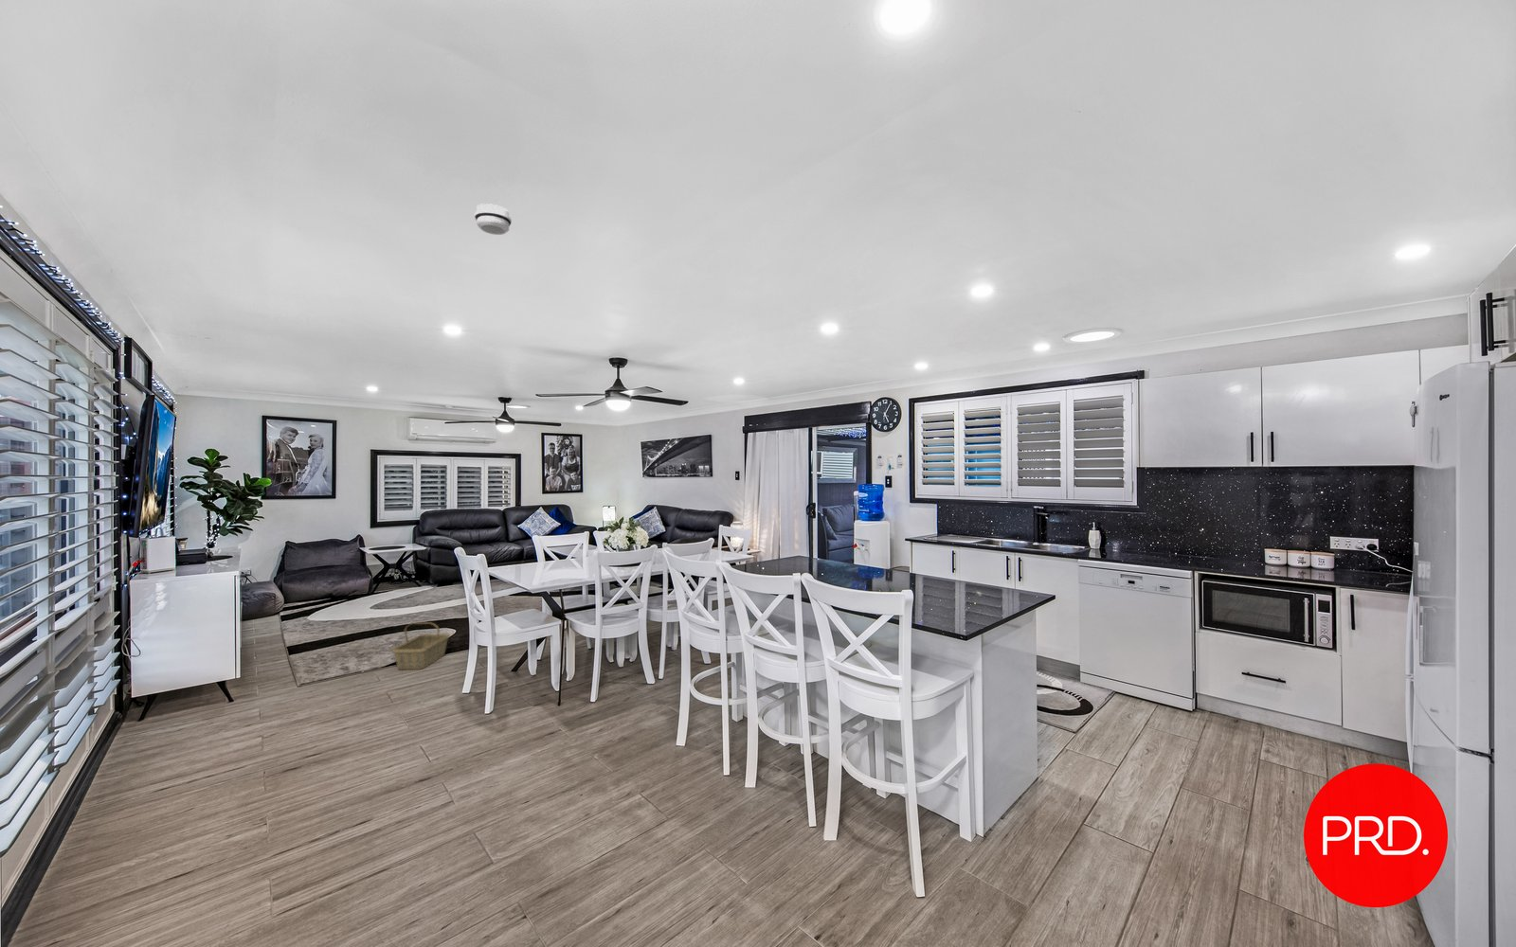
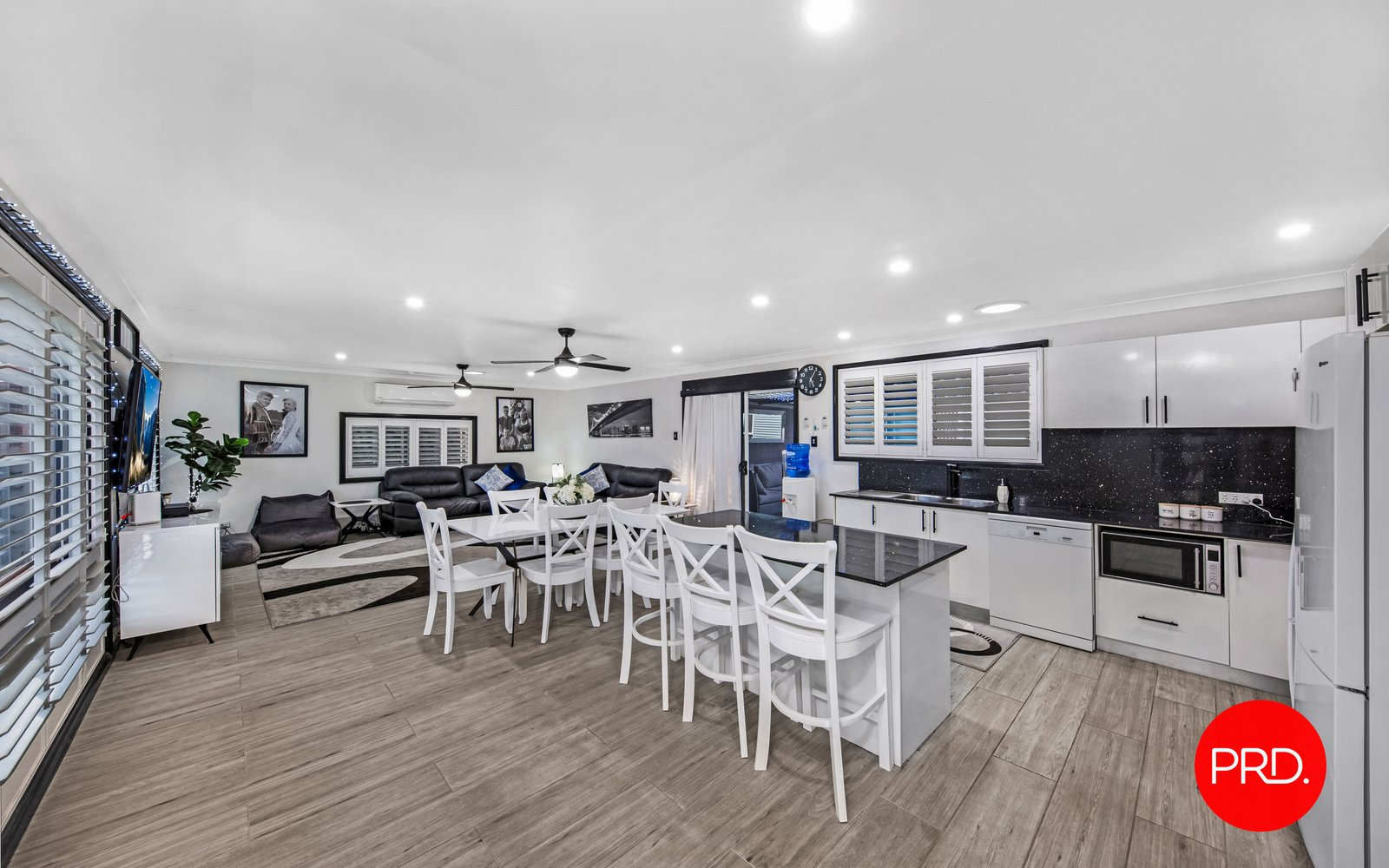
- basket (421, 643)
- smoke detector (492, 219)
